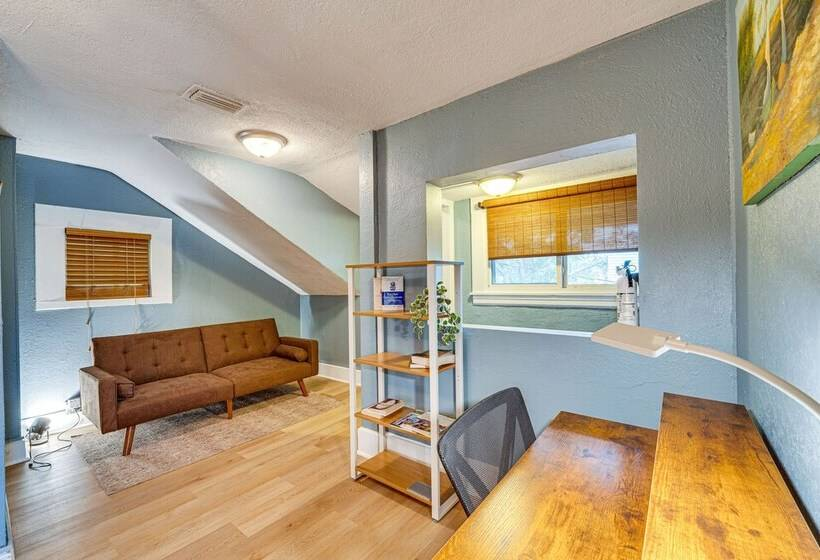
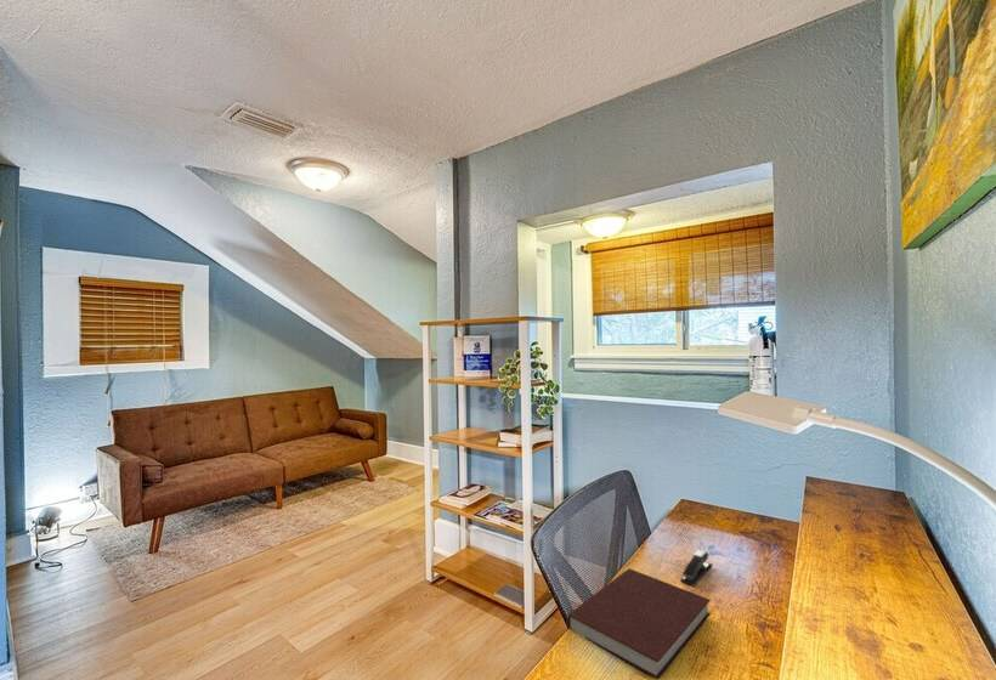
+ notebook (640, 613)
+ stapler (696, 565)
